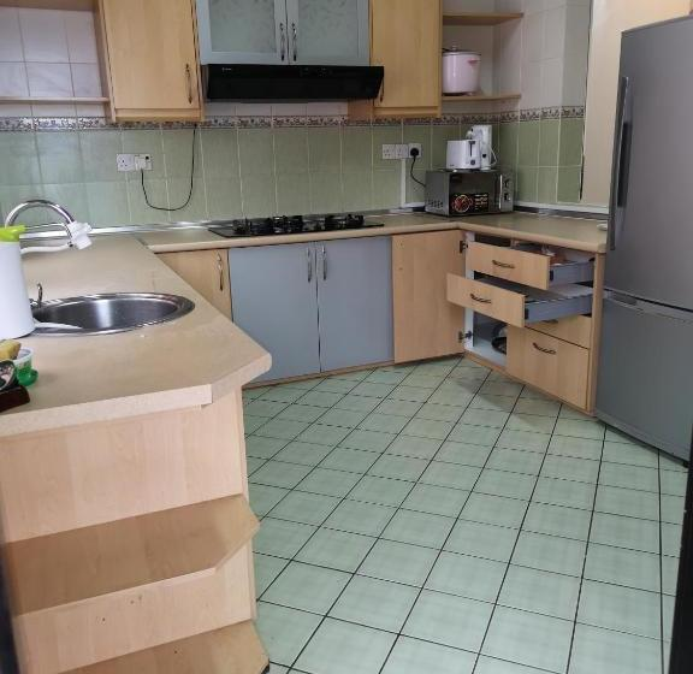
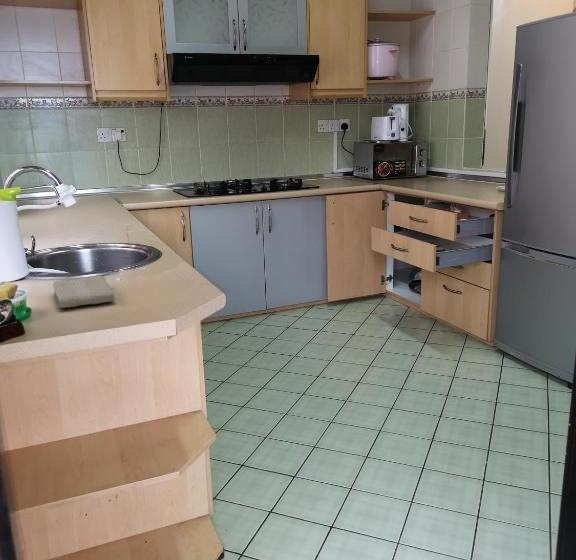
+ washcloth (82, 290)
